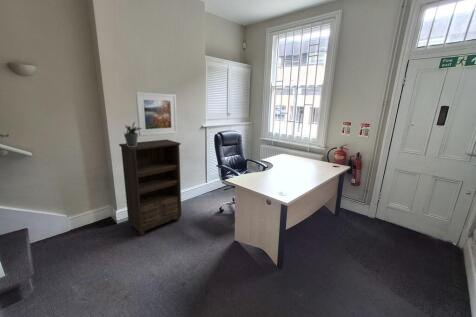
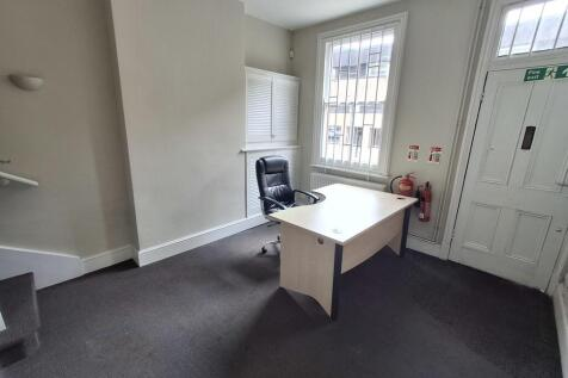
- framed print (158, 114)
- potted plant (133, 134)
- bookshelf (153, 185)
